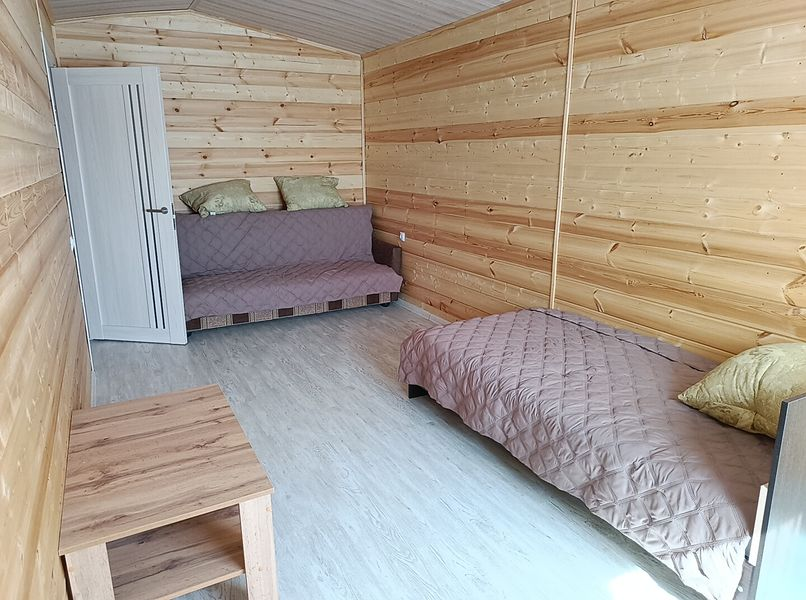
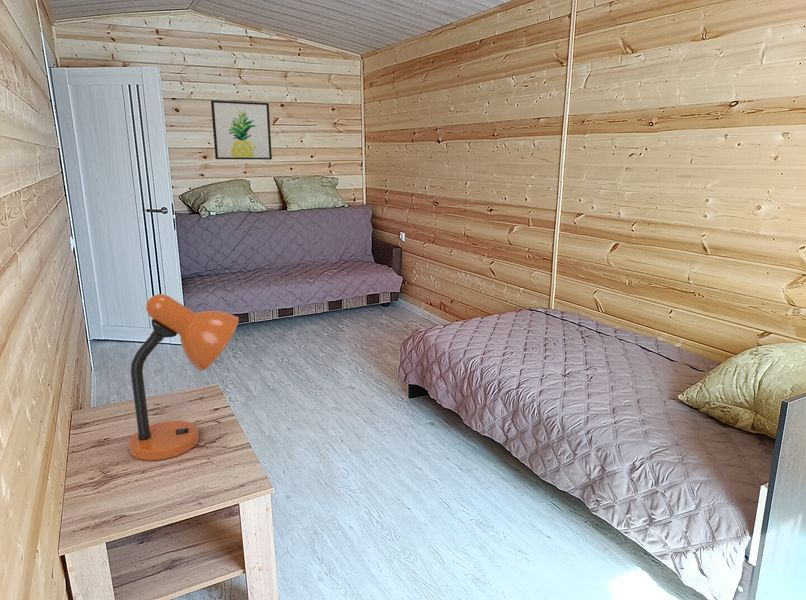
+ desk lamp (191, 362)
+ wall art (242, 130)
